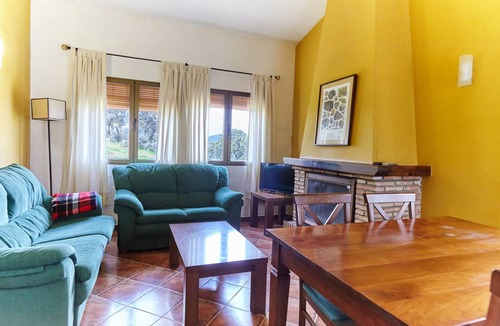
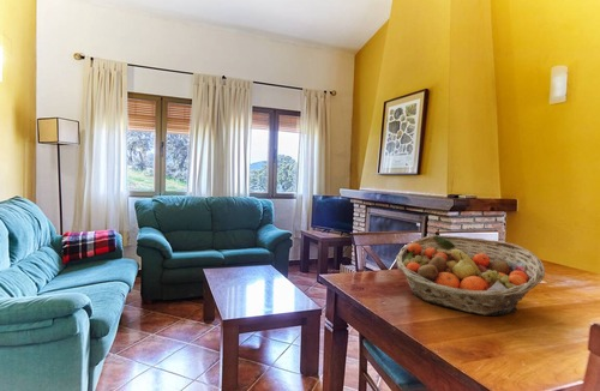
+ fruit basket (462, 270)
